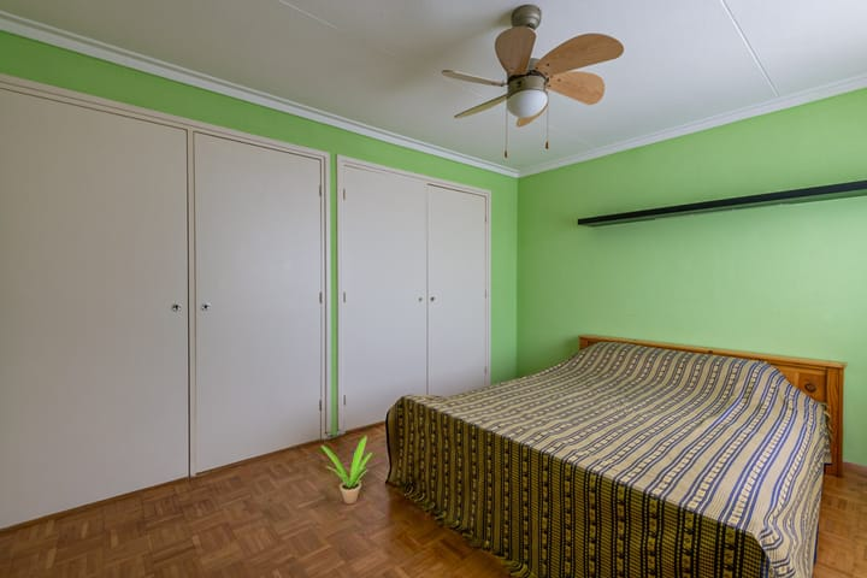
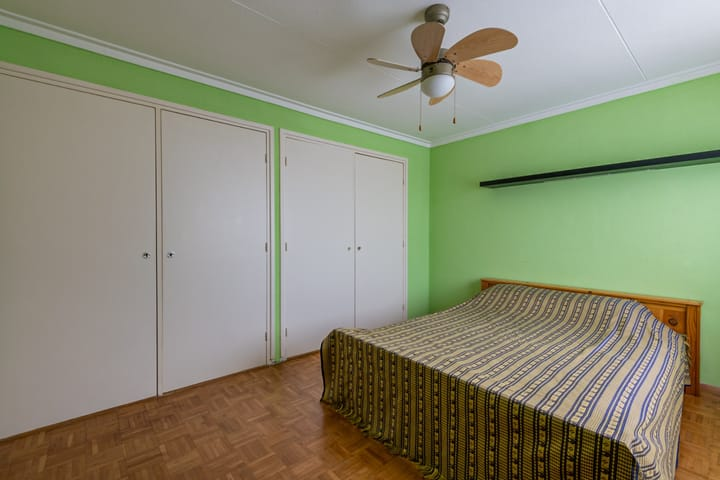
- potted plant (352, 473)
